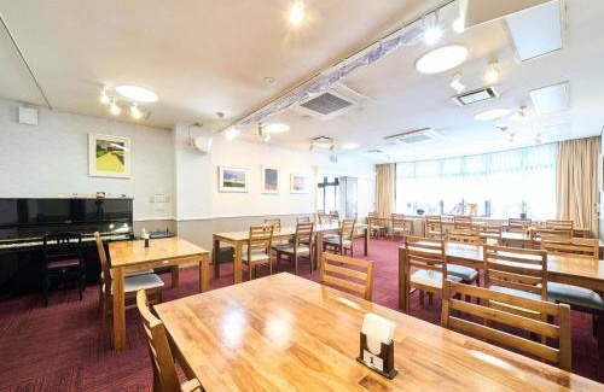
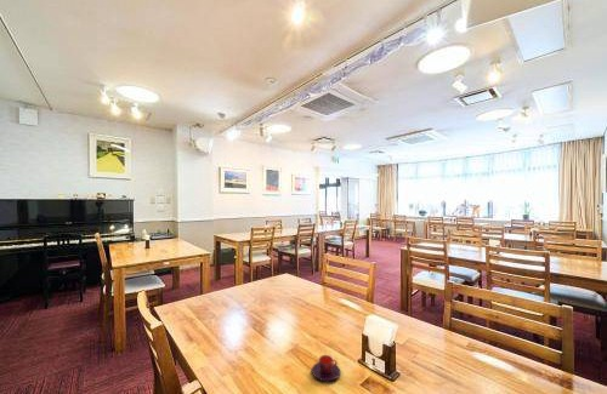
+ teacup (325, 365)
